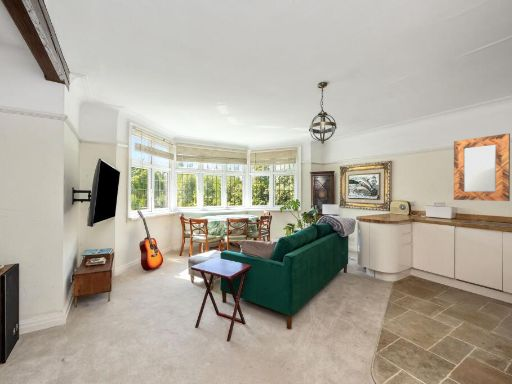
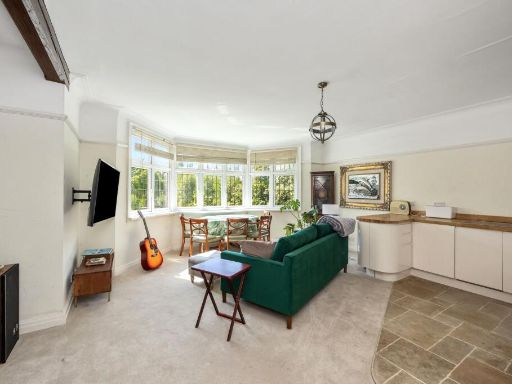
- home mirror (479, 169)
